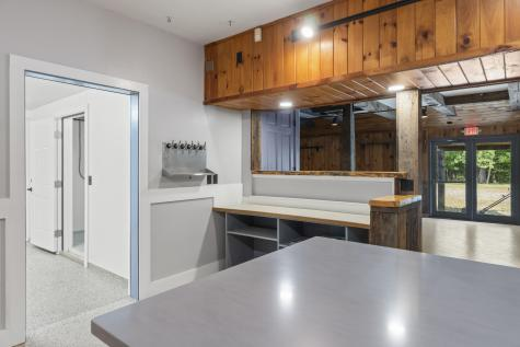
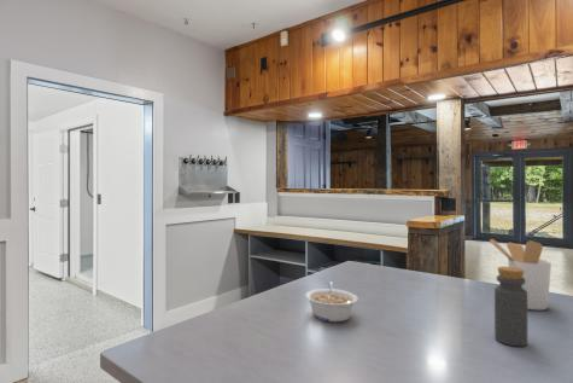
+ legume (329, 302)
+ bottle (510, 304)
+ utensil holder (518, 267)
